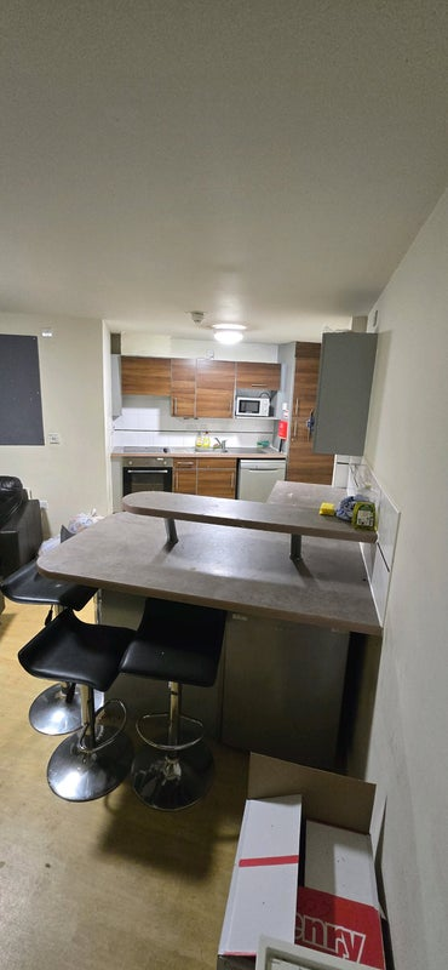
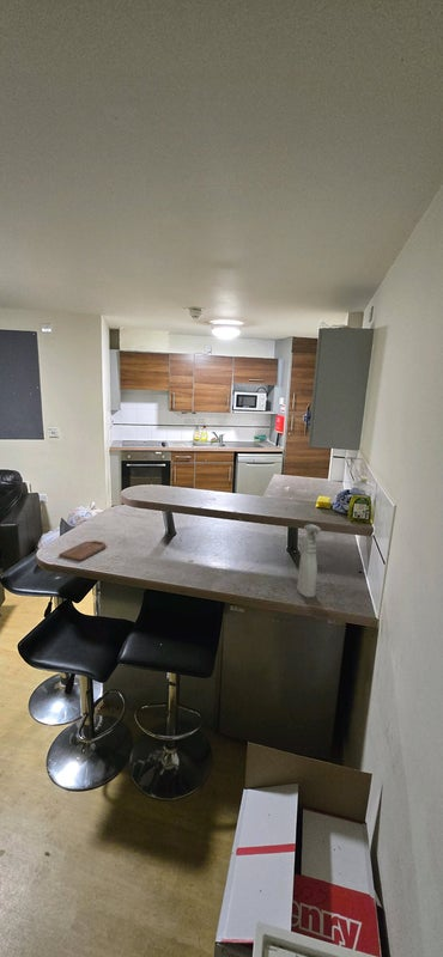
+ cutting board (85, 549)
+ spray bottle (309, 559)
